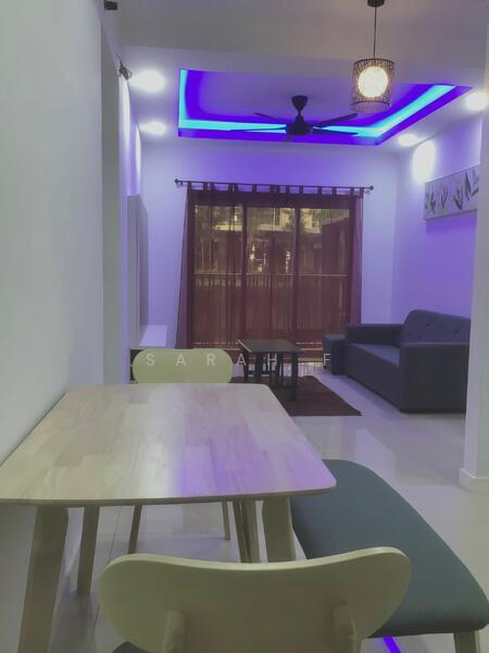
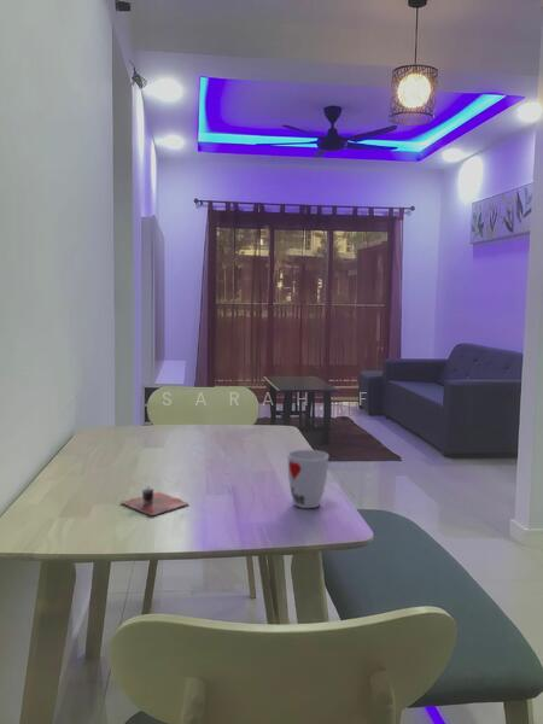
+ cup (154, 495)
+ cup (306, 479)
